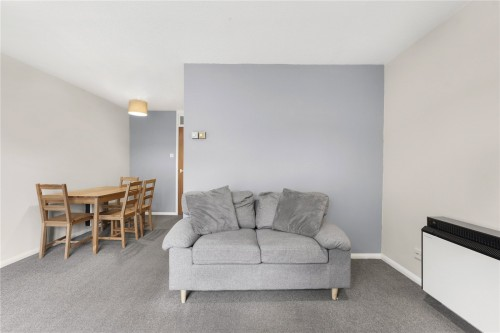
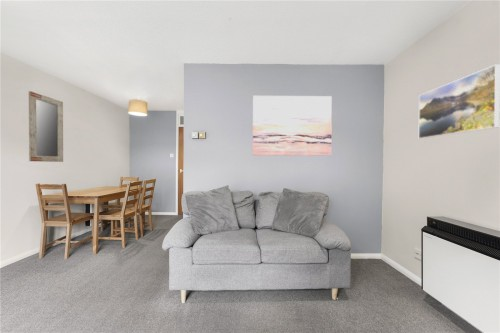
+ home mirror (47, 129)
+ wall art (292, 125)
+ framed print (451, 108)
